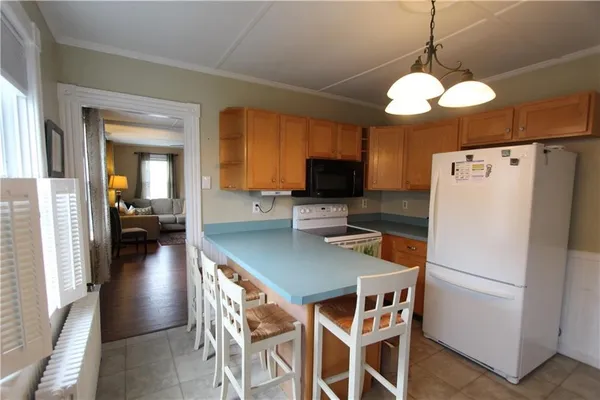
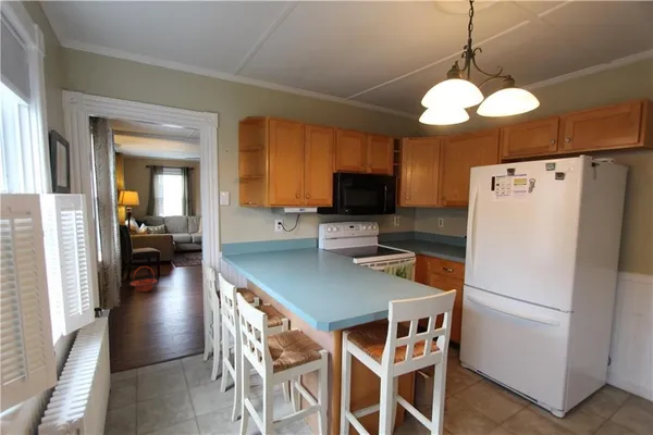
+ basket (144, 279)
